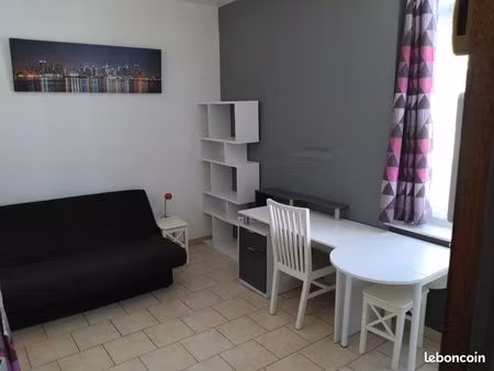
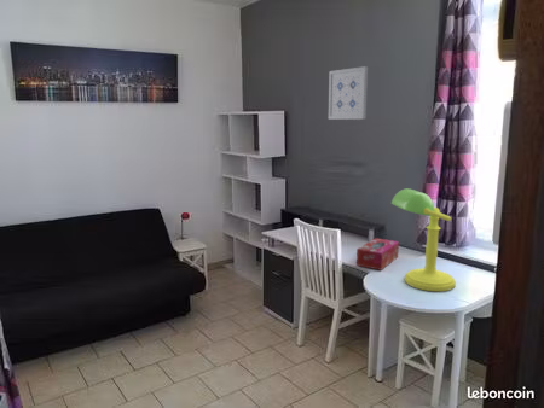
+ wall art (347, 94)
+ desk lamp (427, 237)
+ tissue box (377, 252)
